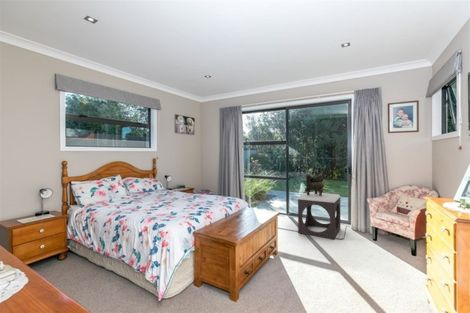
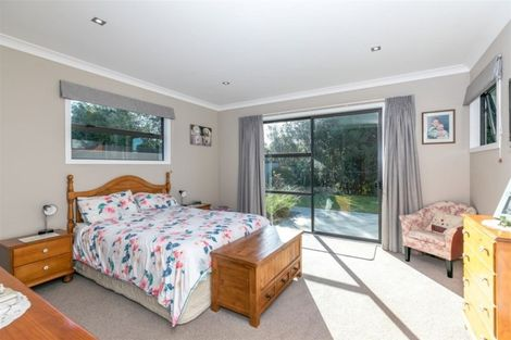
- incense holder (314, 184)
- footstool (324, 208)
